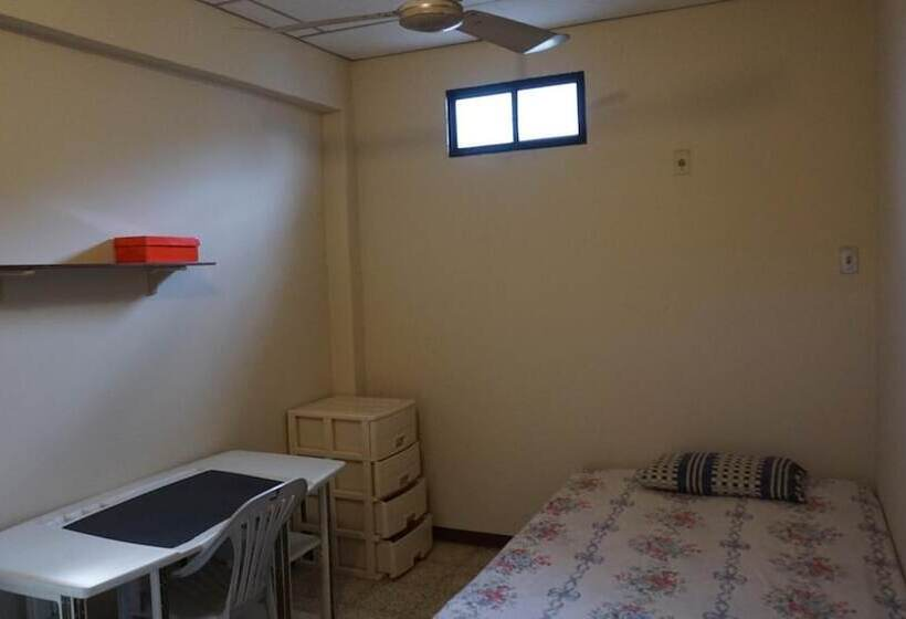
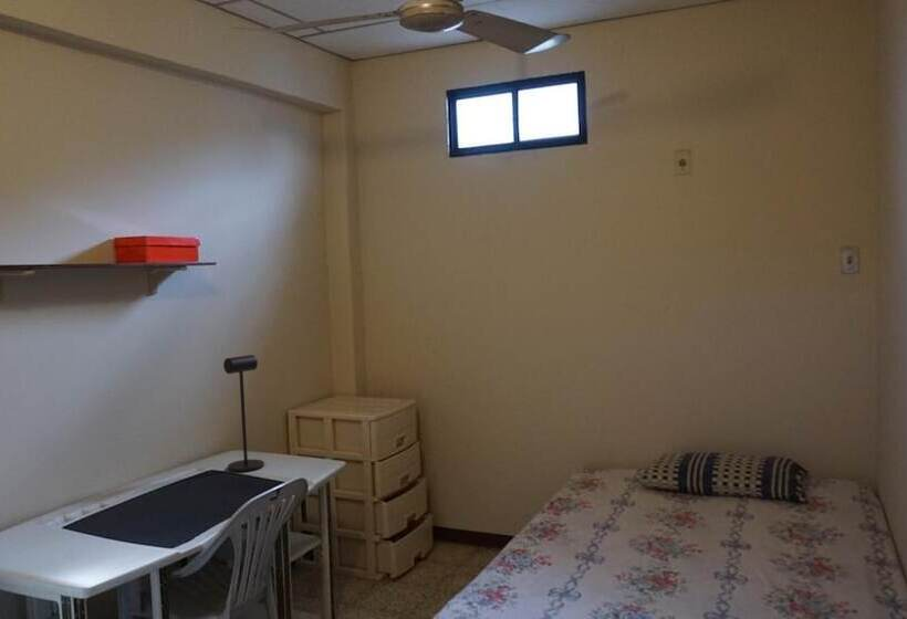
+ desk lamp (242, 411)
